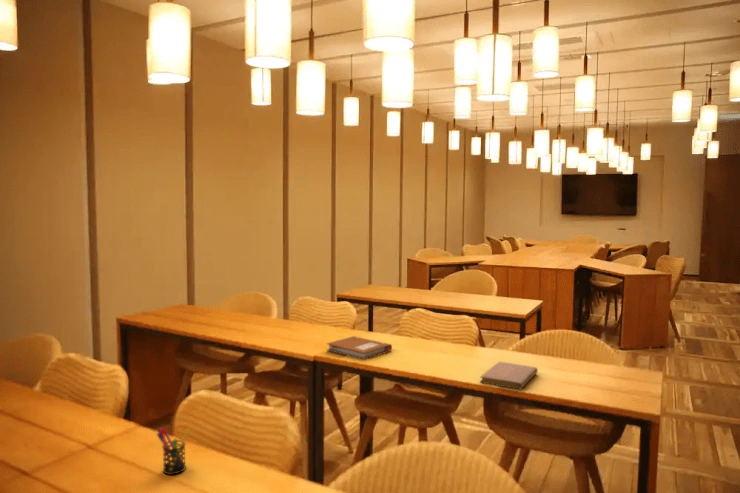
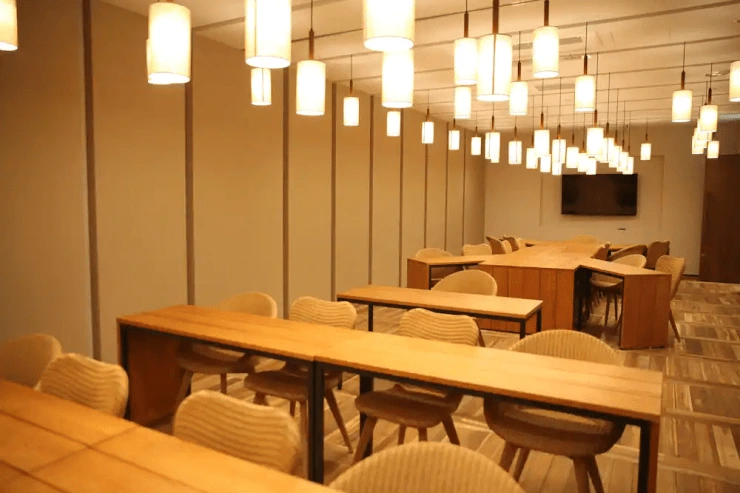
- pen holder (173, 449)
- notebook (360, 347)
- notebook (509, 374)
